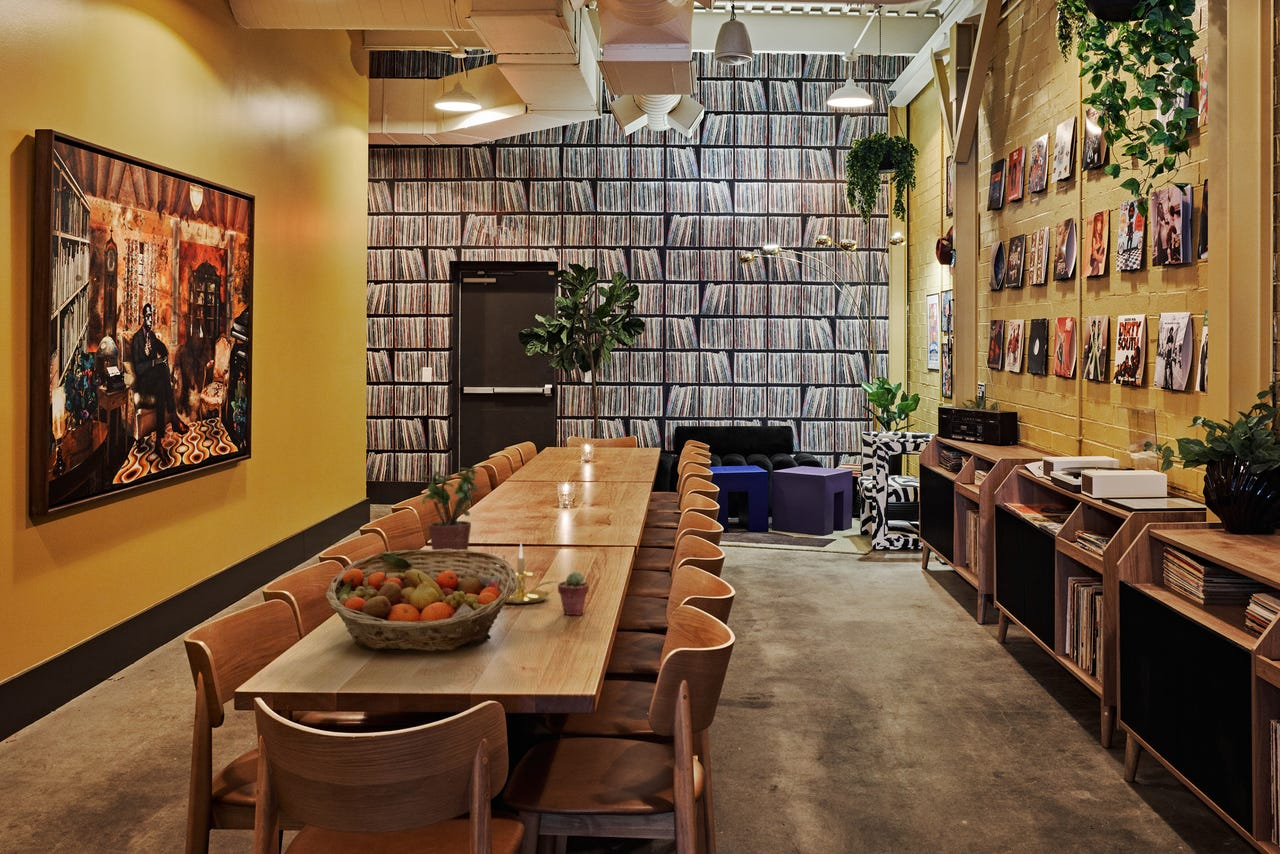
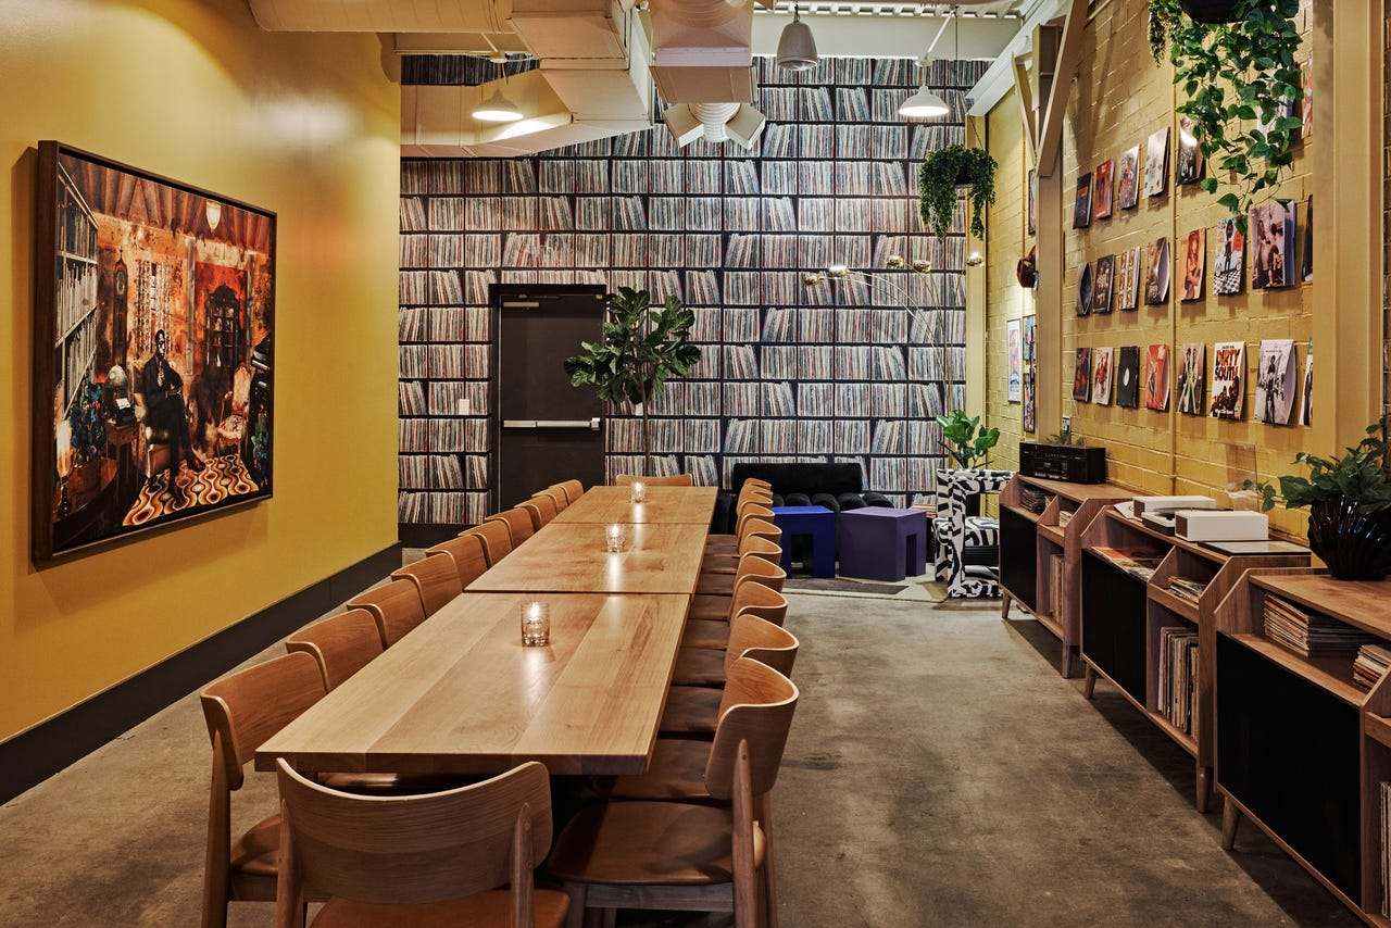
- fruit basket (423, 598)
- potted succulent (573, 592)
- candle holder (525, 571)
- potted plant (446, 514)
